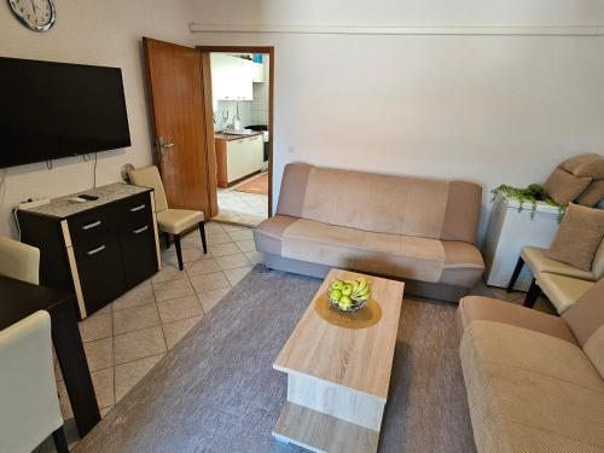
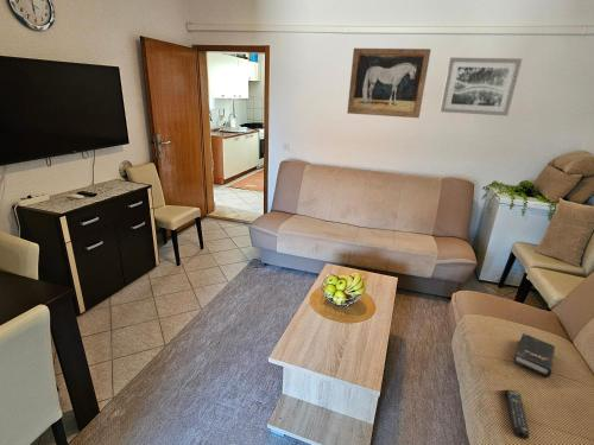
+ remote control (516, 412)
+ wall art (479, 87)
+ hardback book (535, 354)
+ wall art (386, 83)
